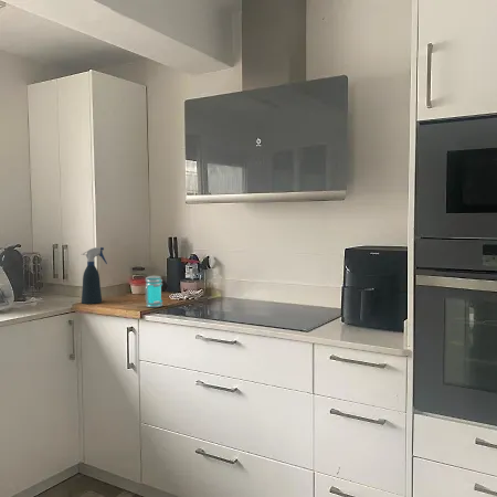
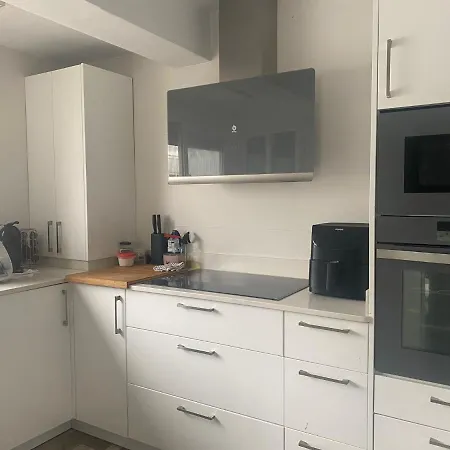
- jar (154, 290)
- spray bottle (92, 274)
